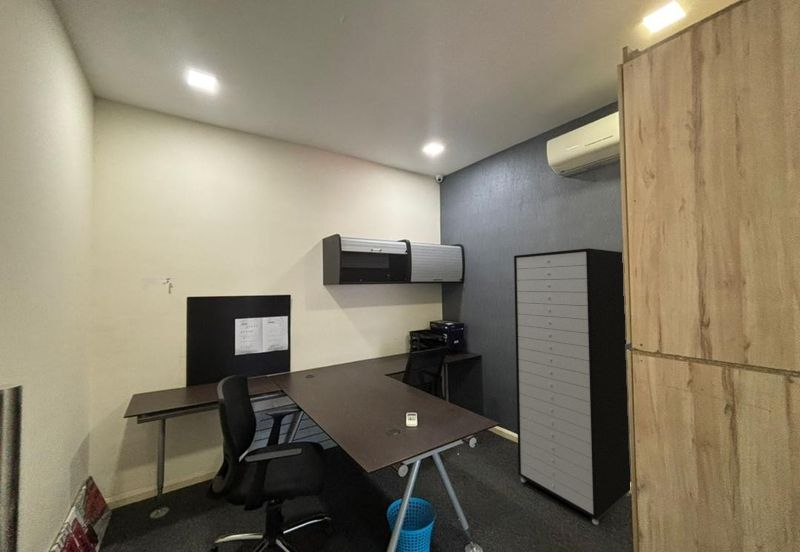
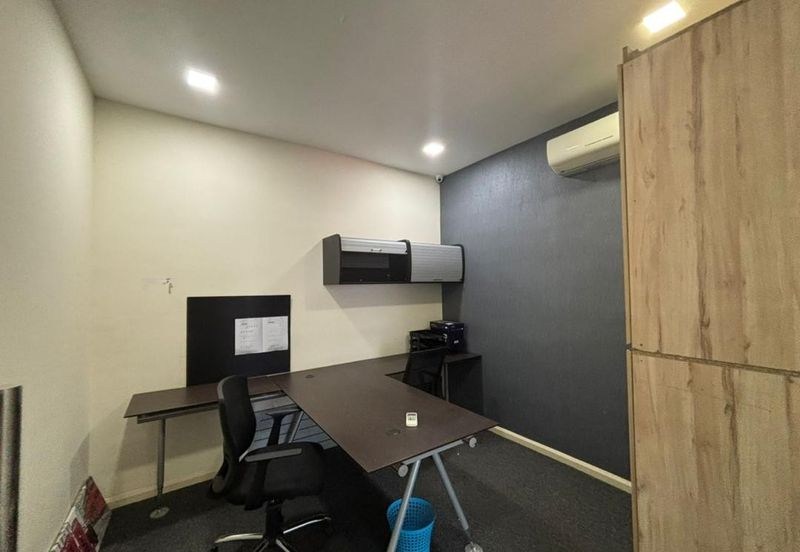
- storage cabinet (569, 370)
